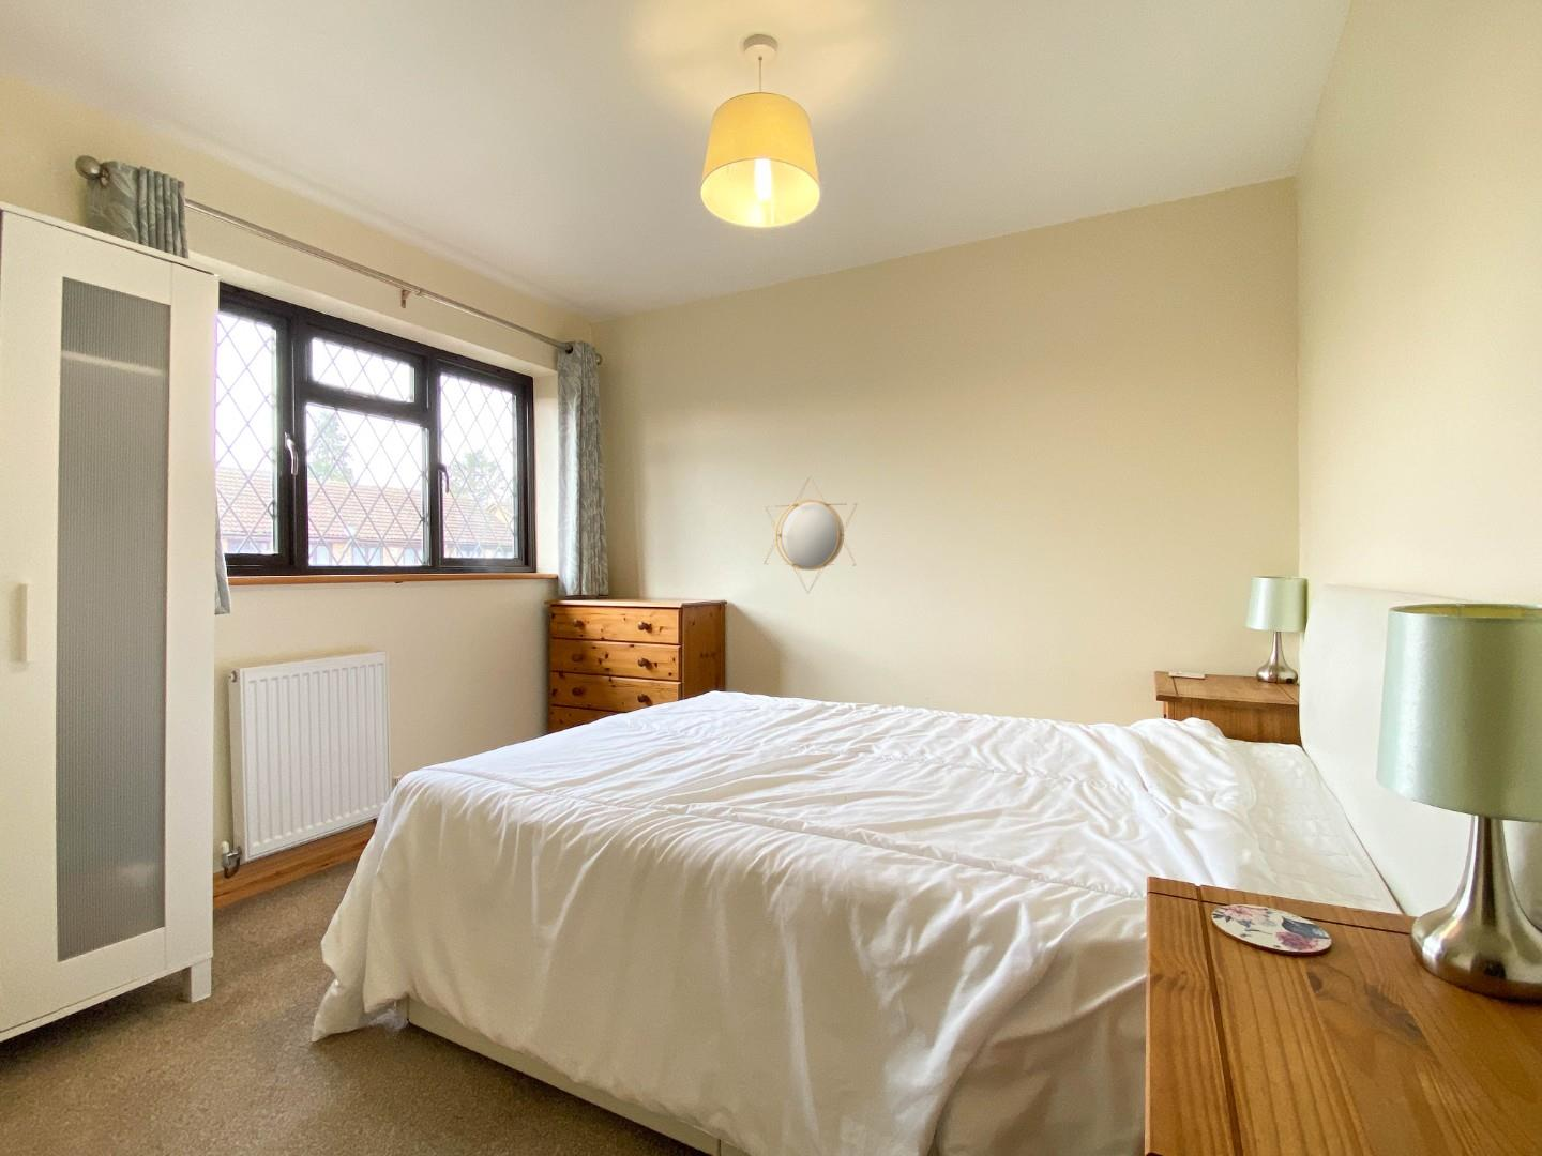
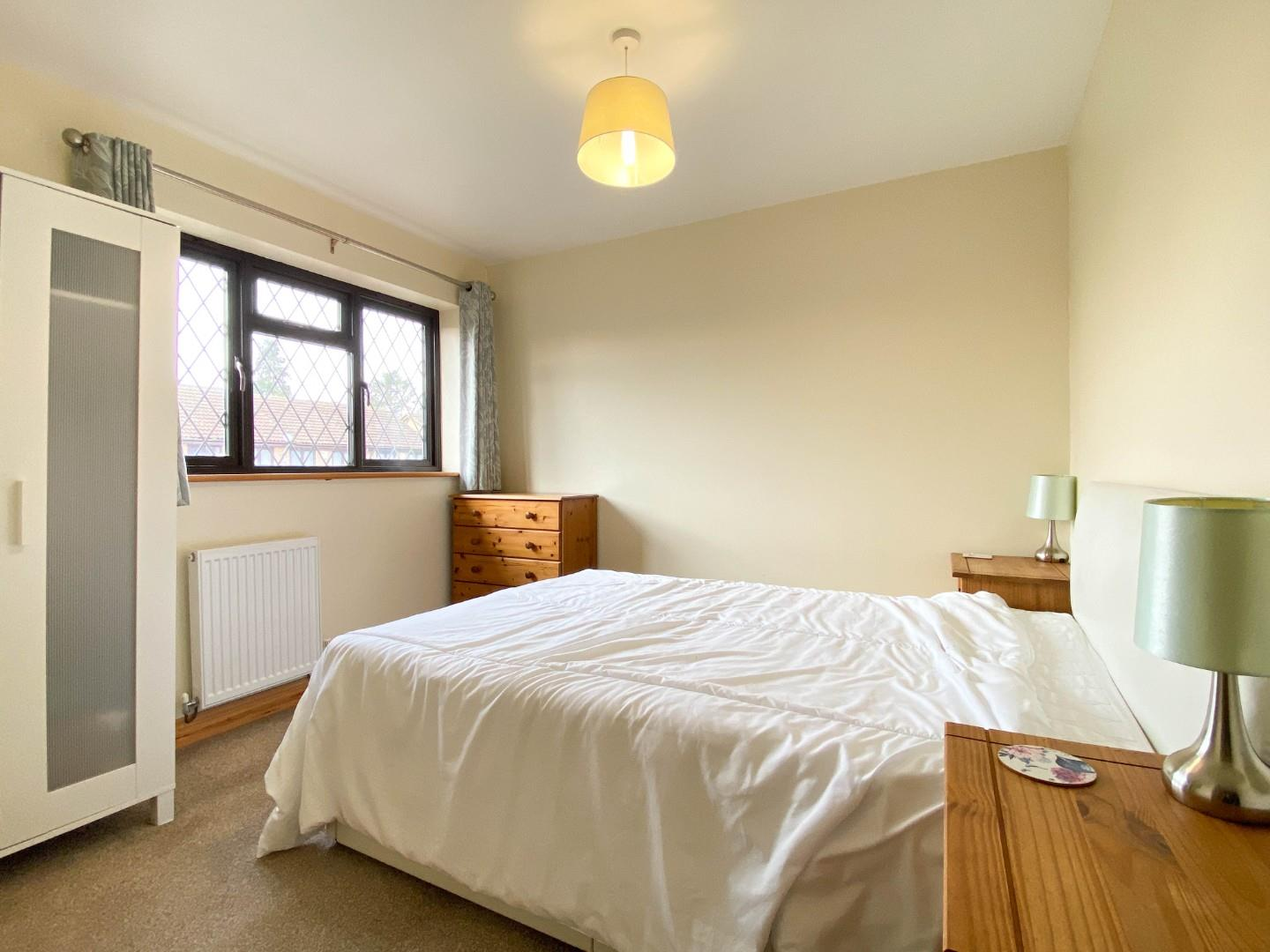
- home mirror (809, 534)
